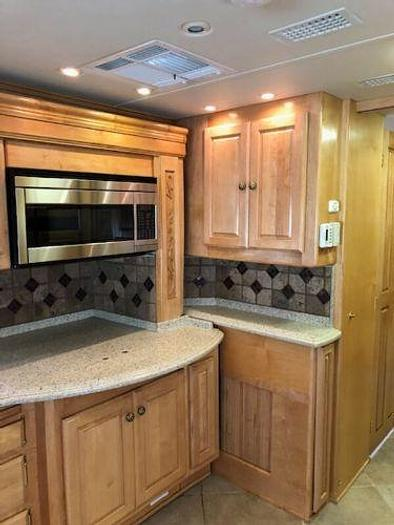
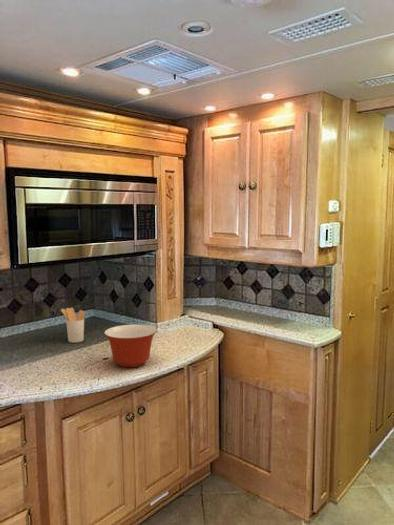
+ mixing bowl (131, 346)
+ utensil holder (72, 324)
